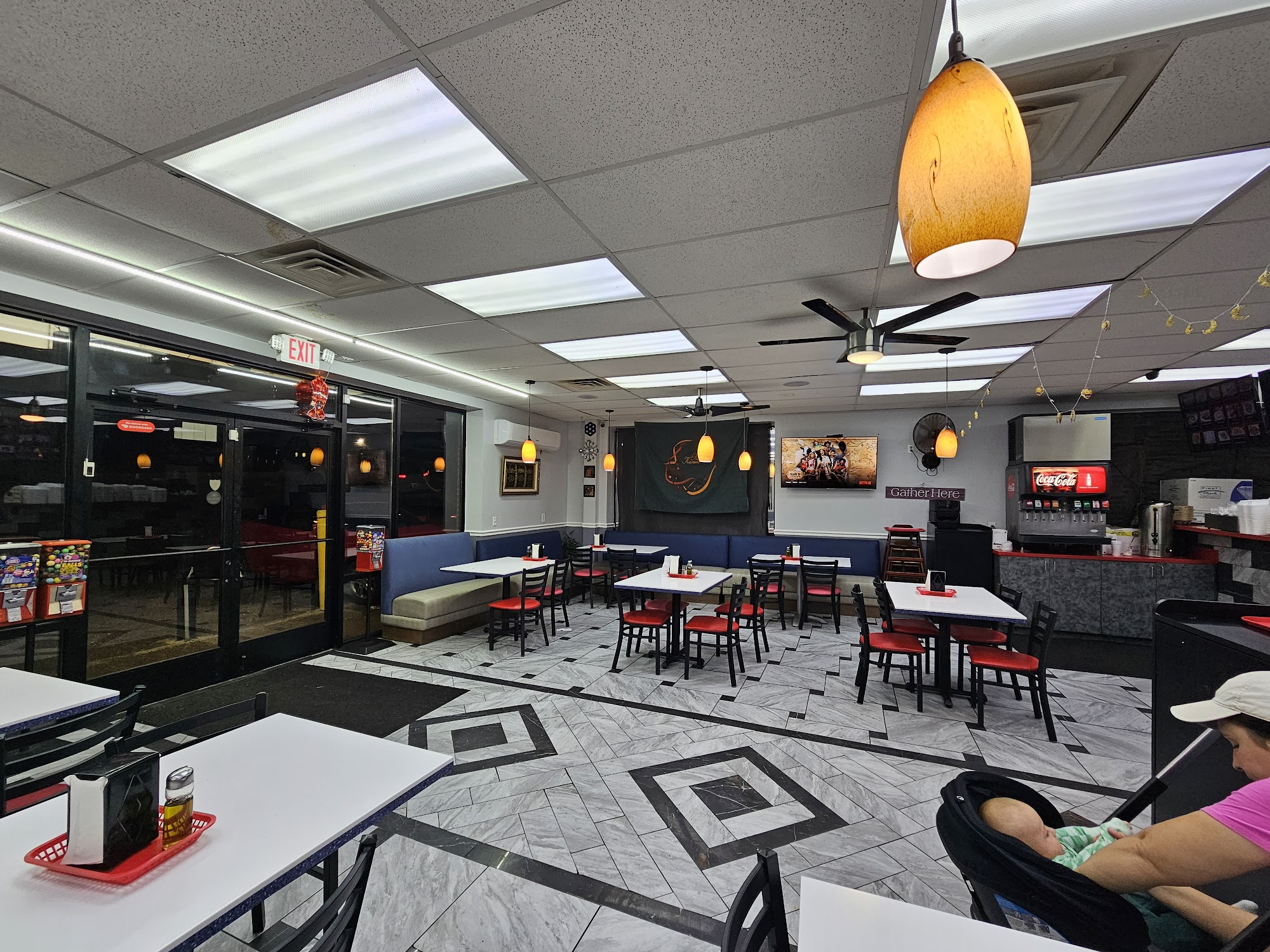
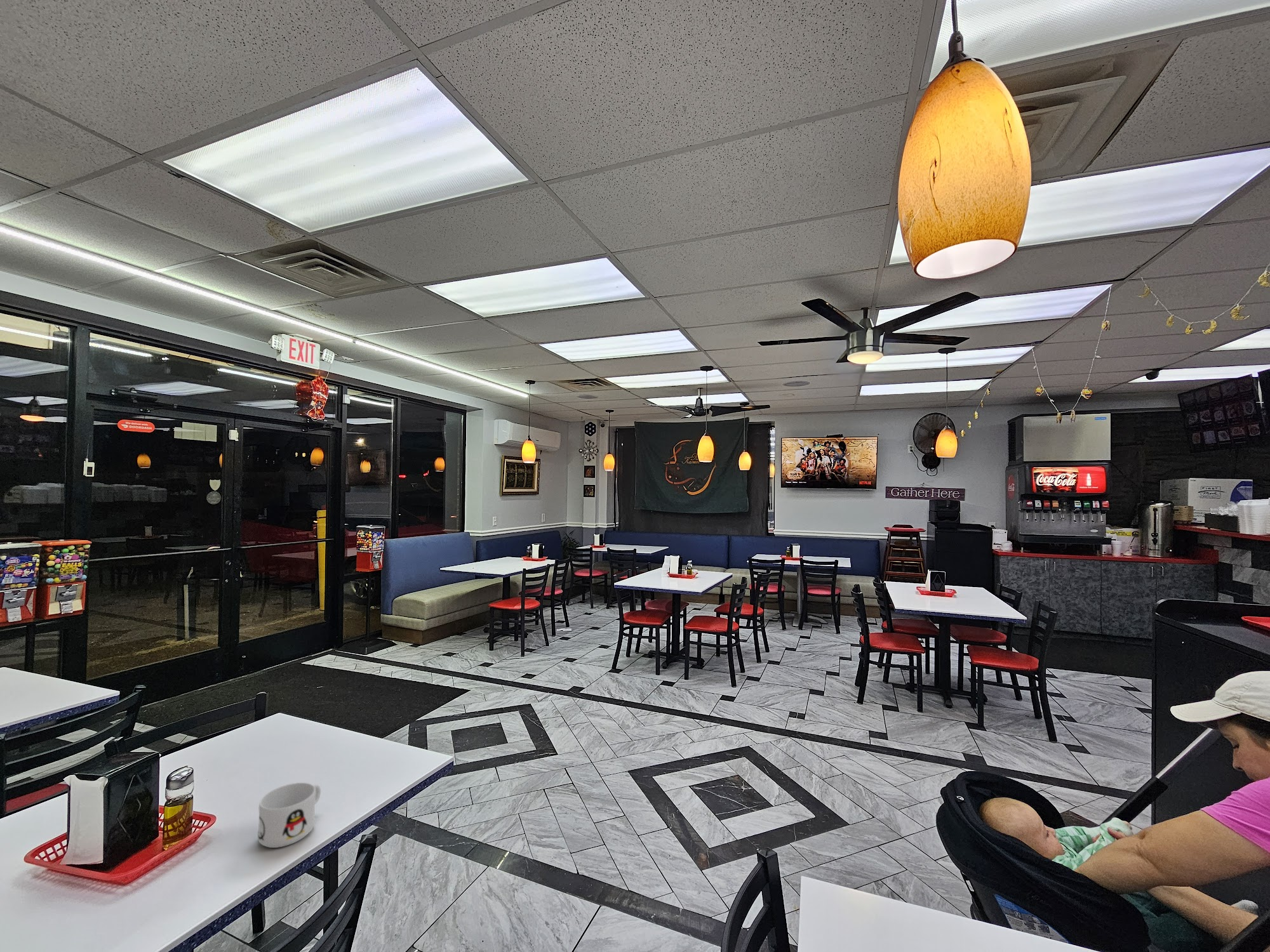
+ mug (295, 809)
